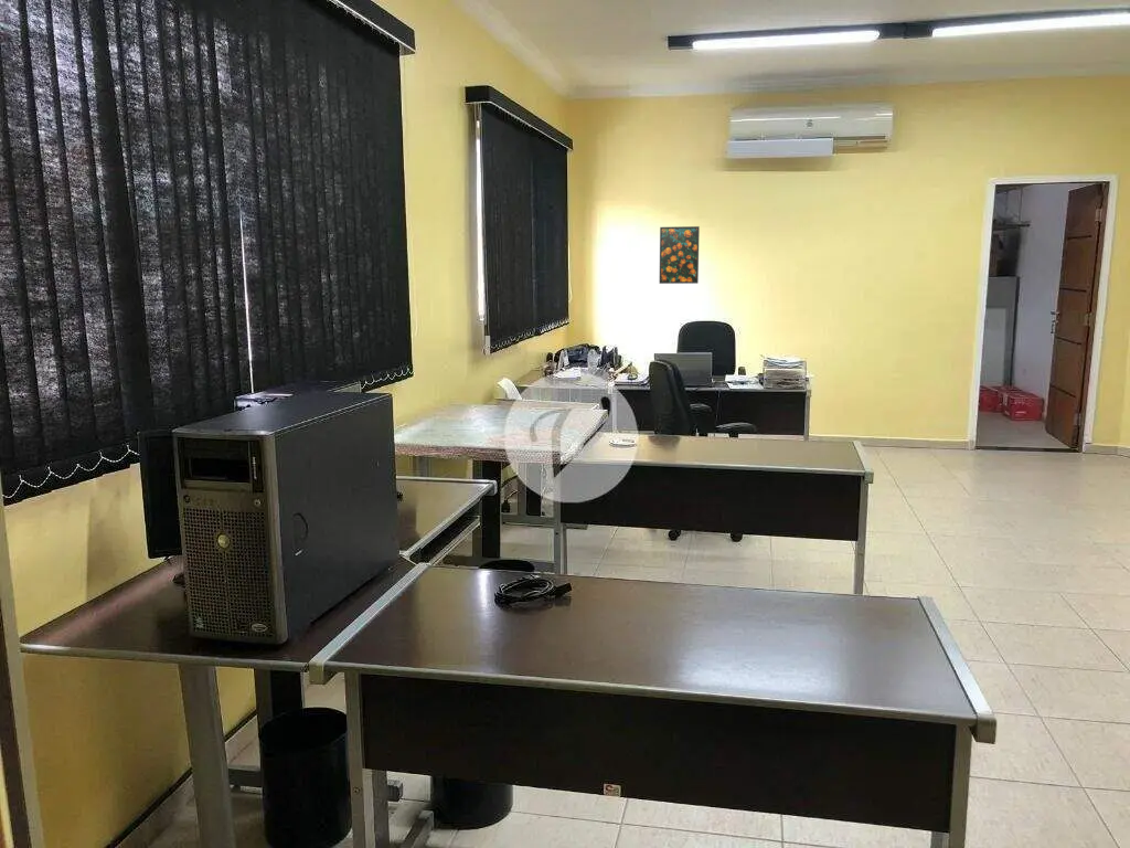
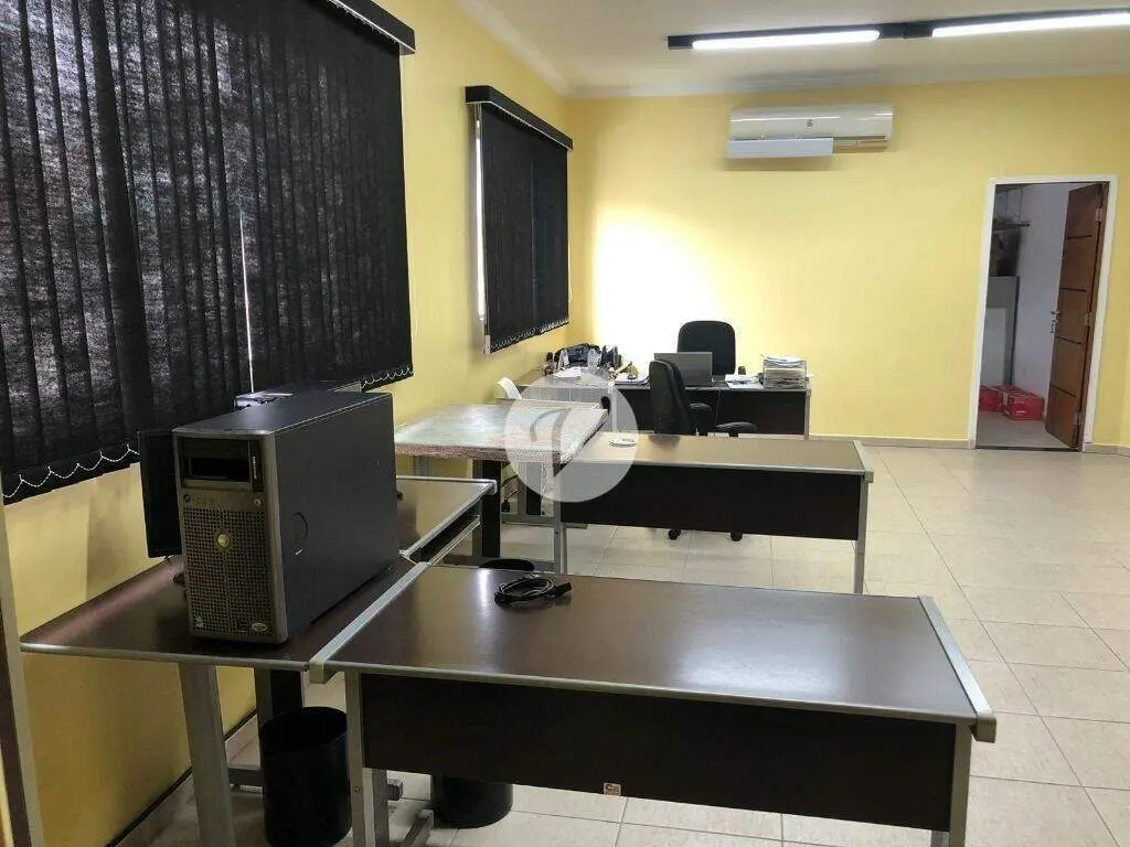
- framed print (679, 255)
